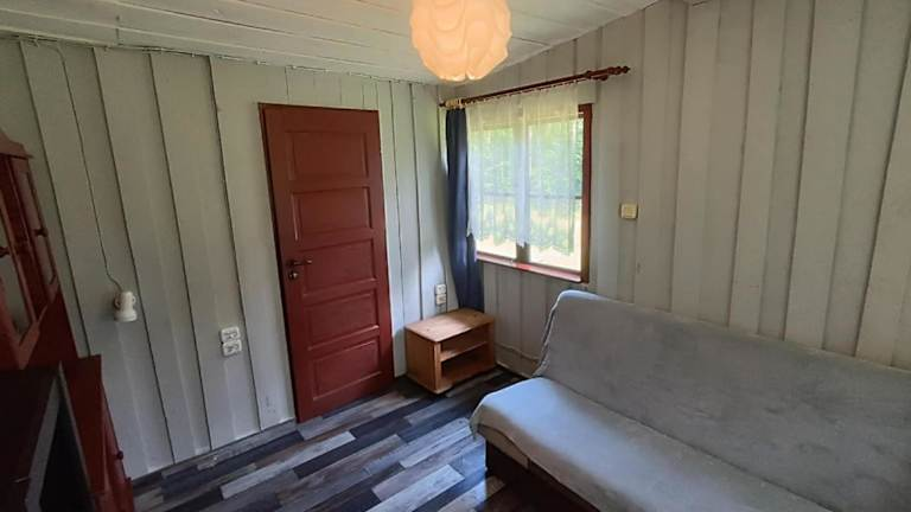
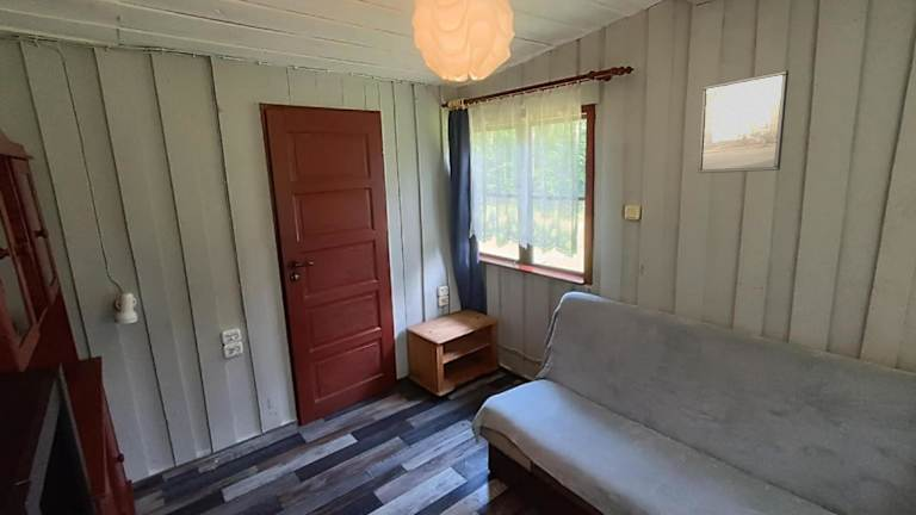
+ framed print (738, 125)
